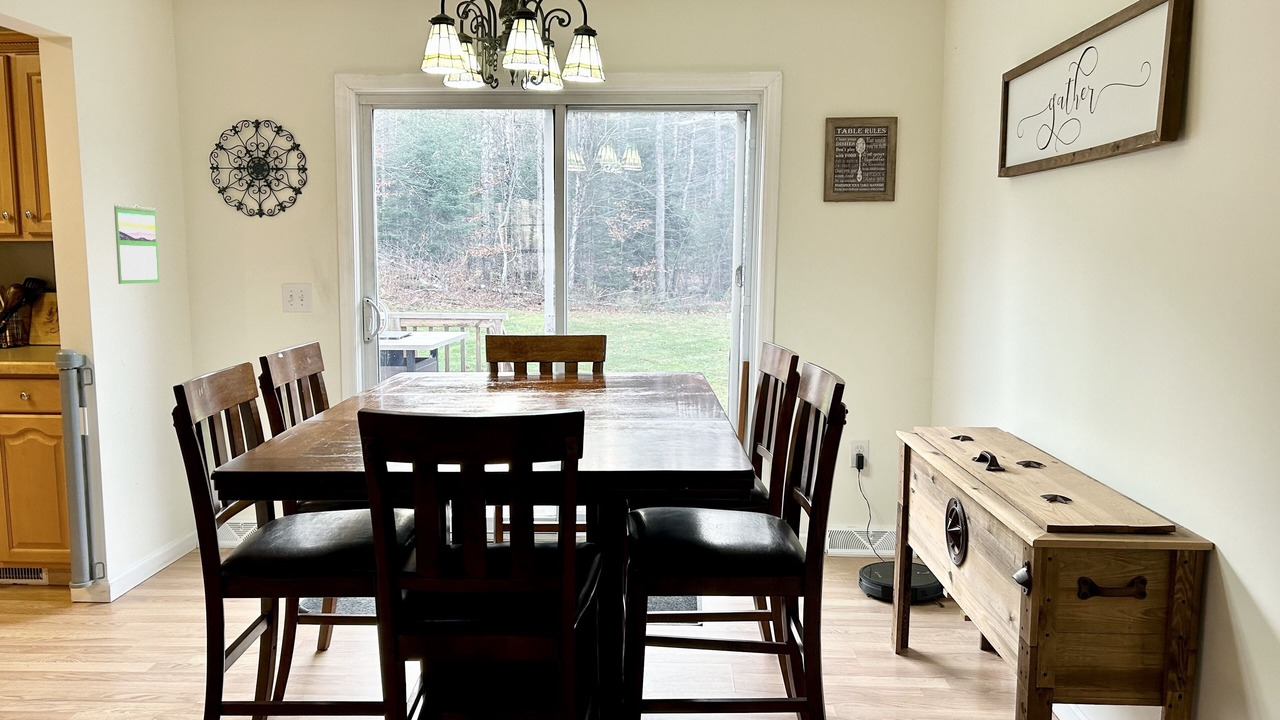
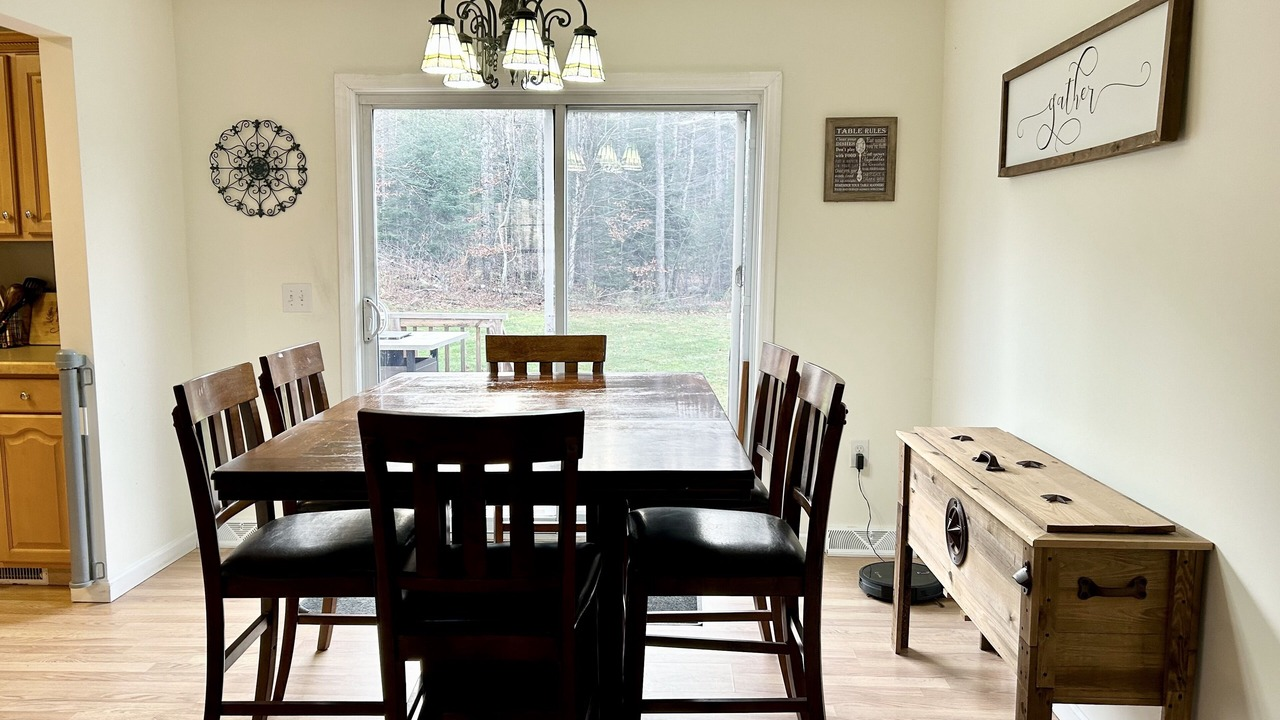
- calendar (137, 244)
